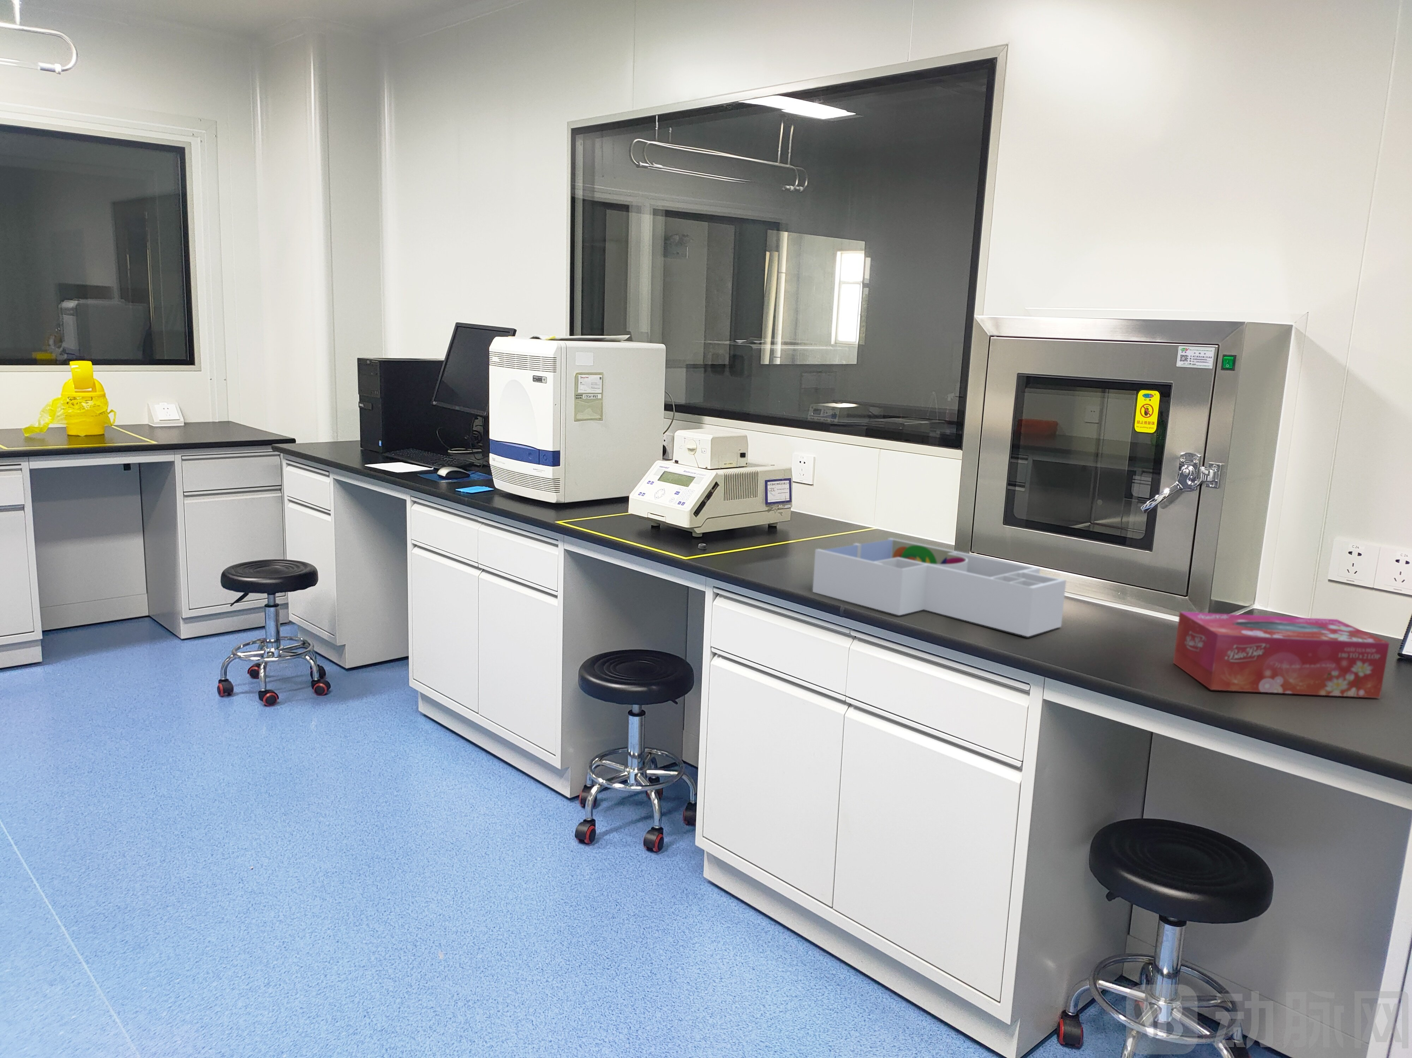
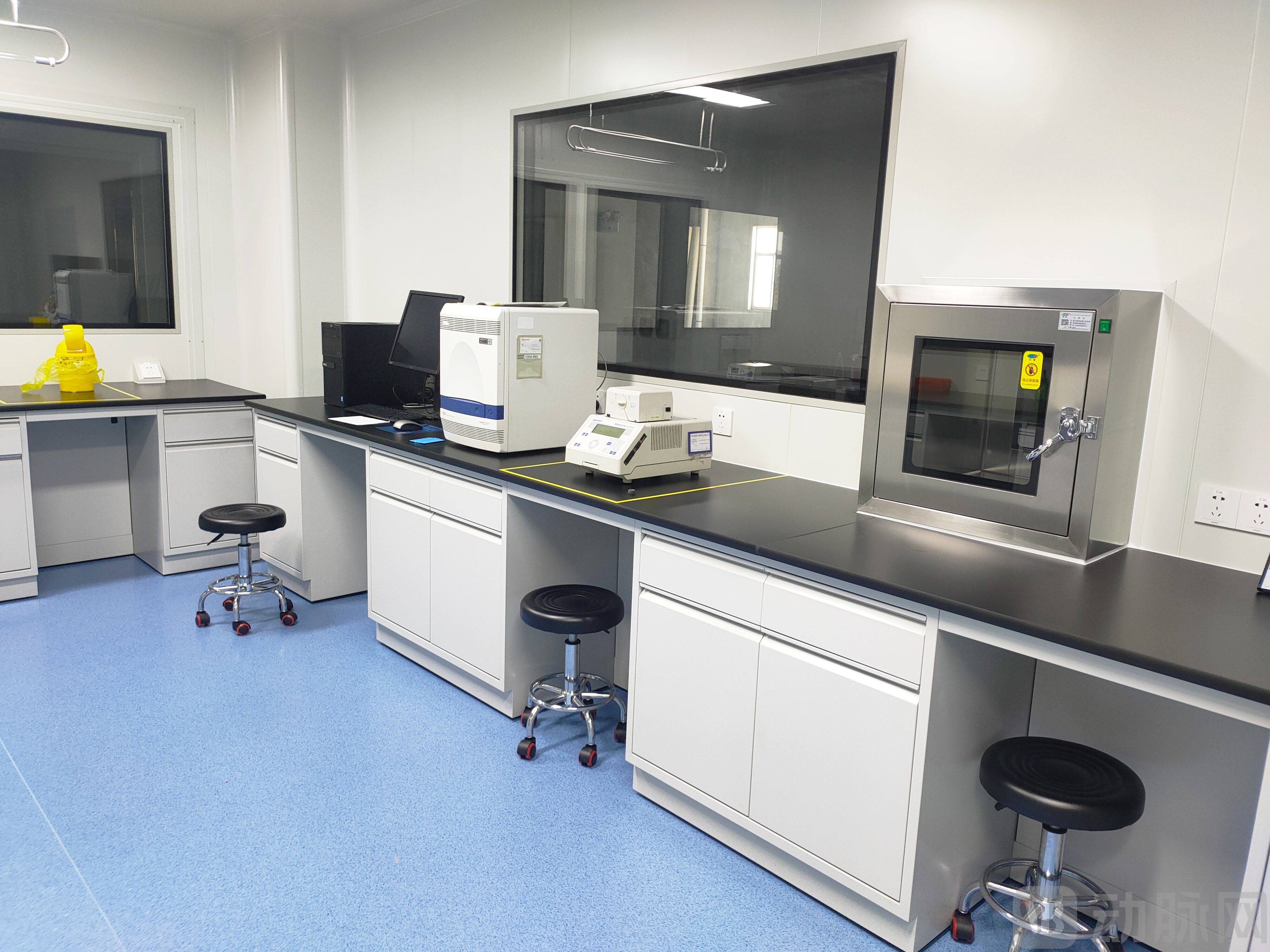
- desk organizer (941, 585)
- tissue box (1275, 653)
